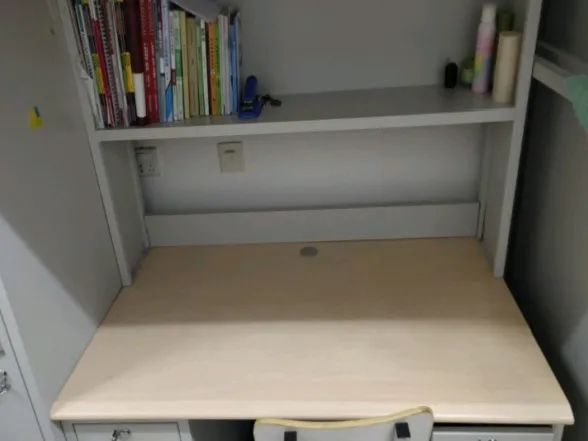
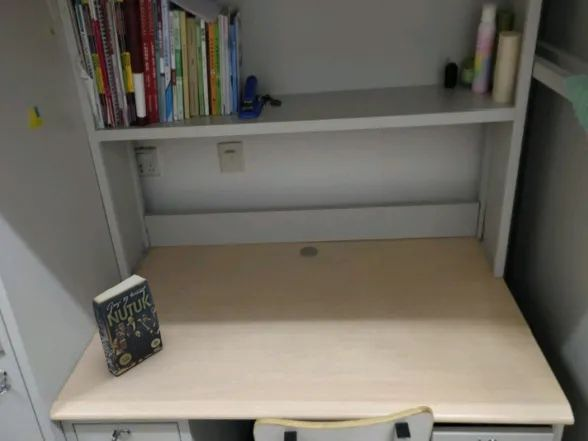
+ book (127, 323)
